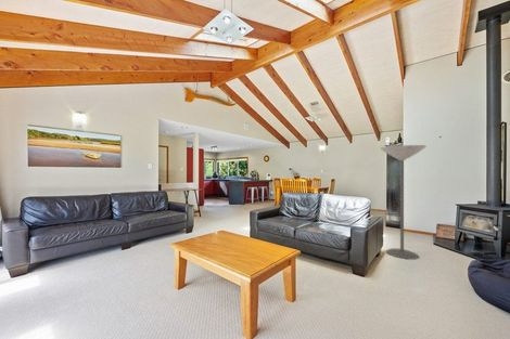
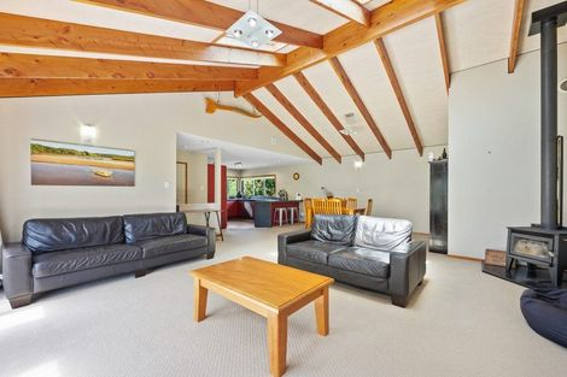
- floor lamp (401, 200)
